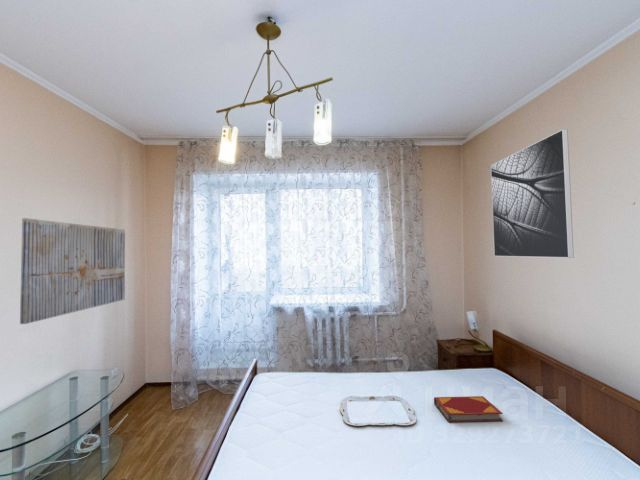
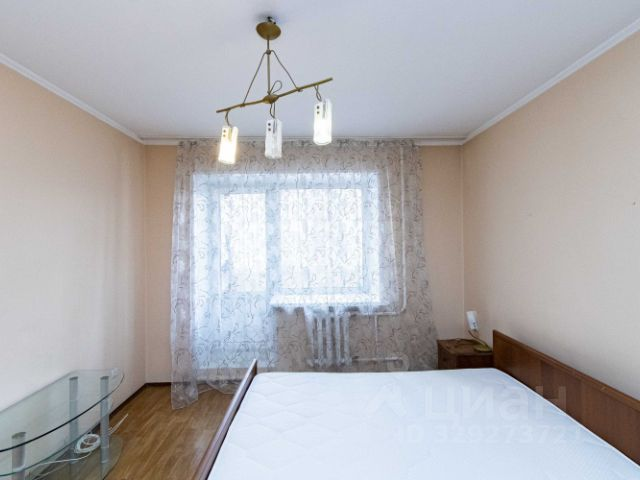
- wall art (83, 267)
- hardback book (466, 408)
- serving tray (376, 400)
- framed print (524, 203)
